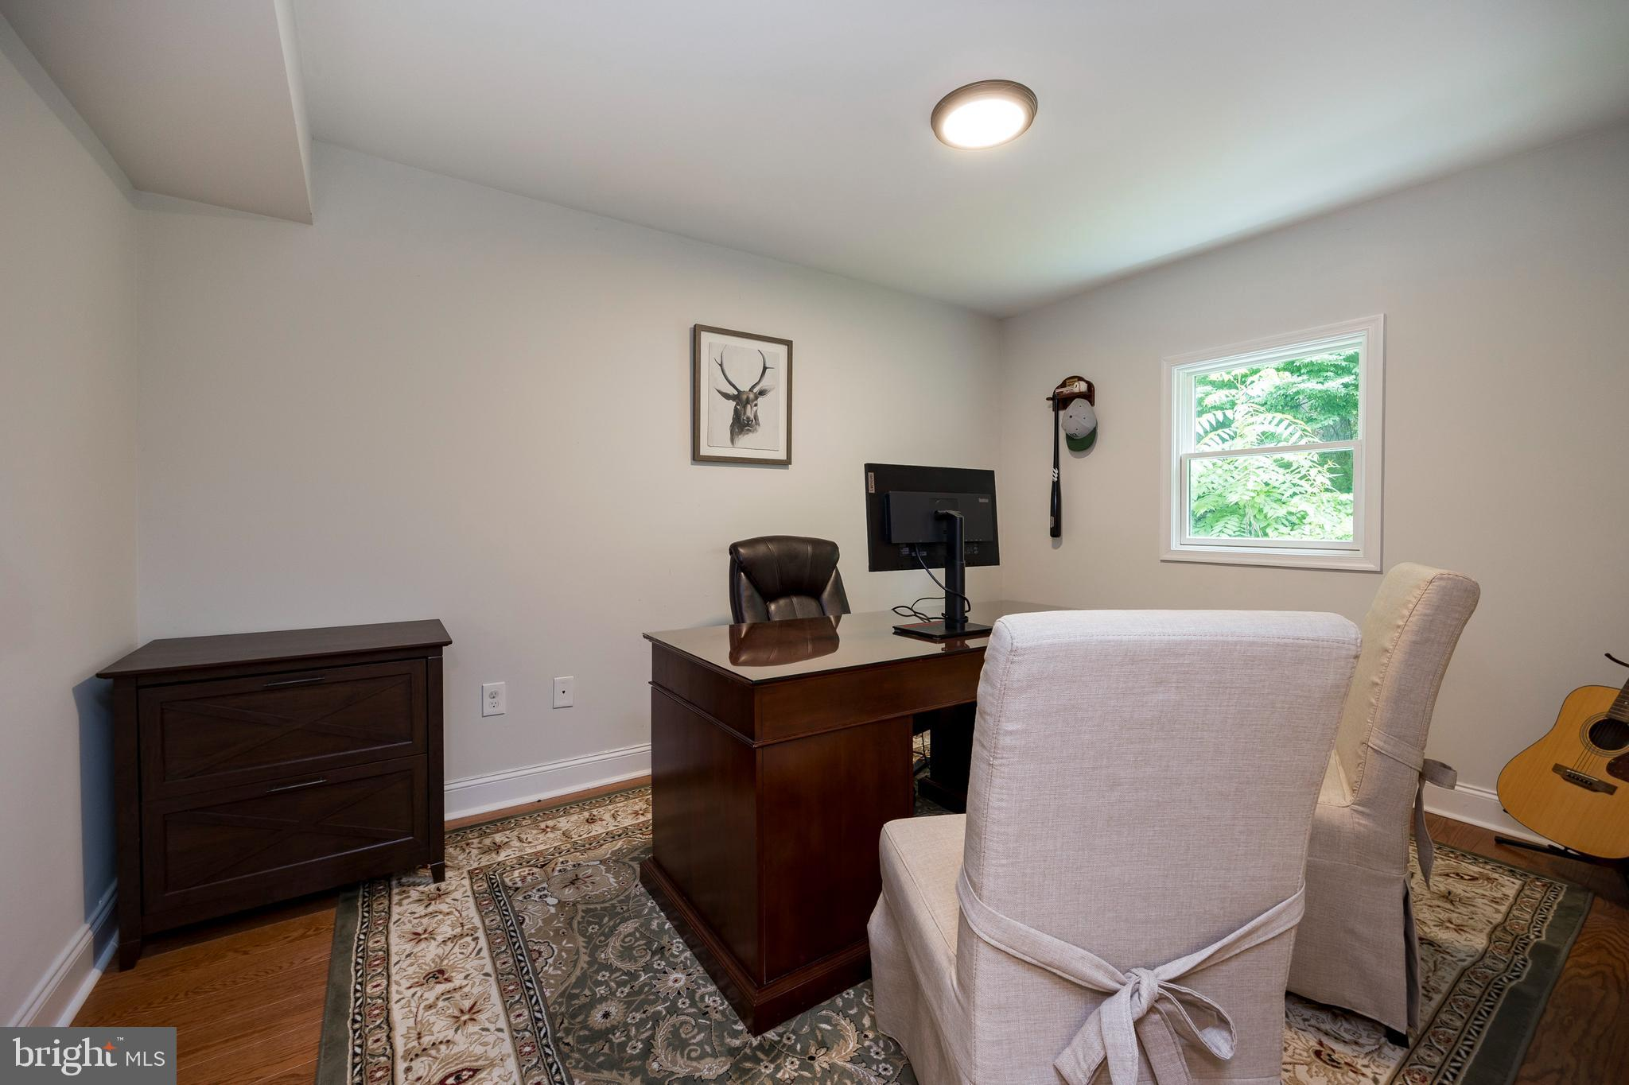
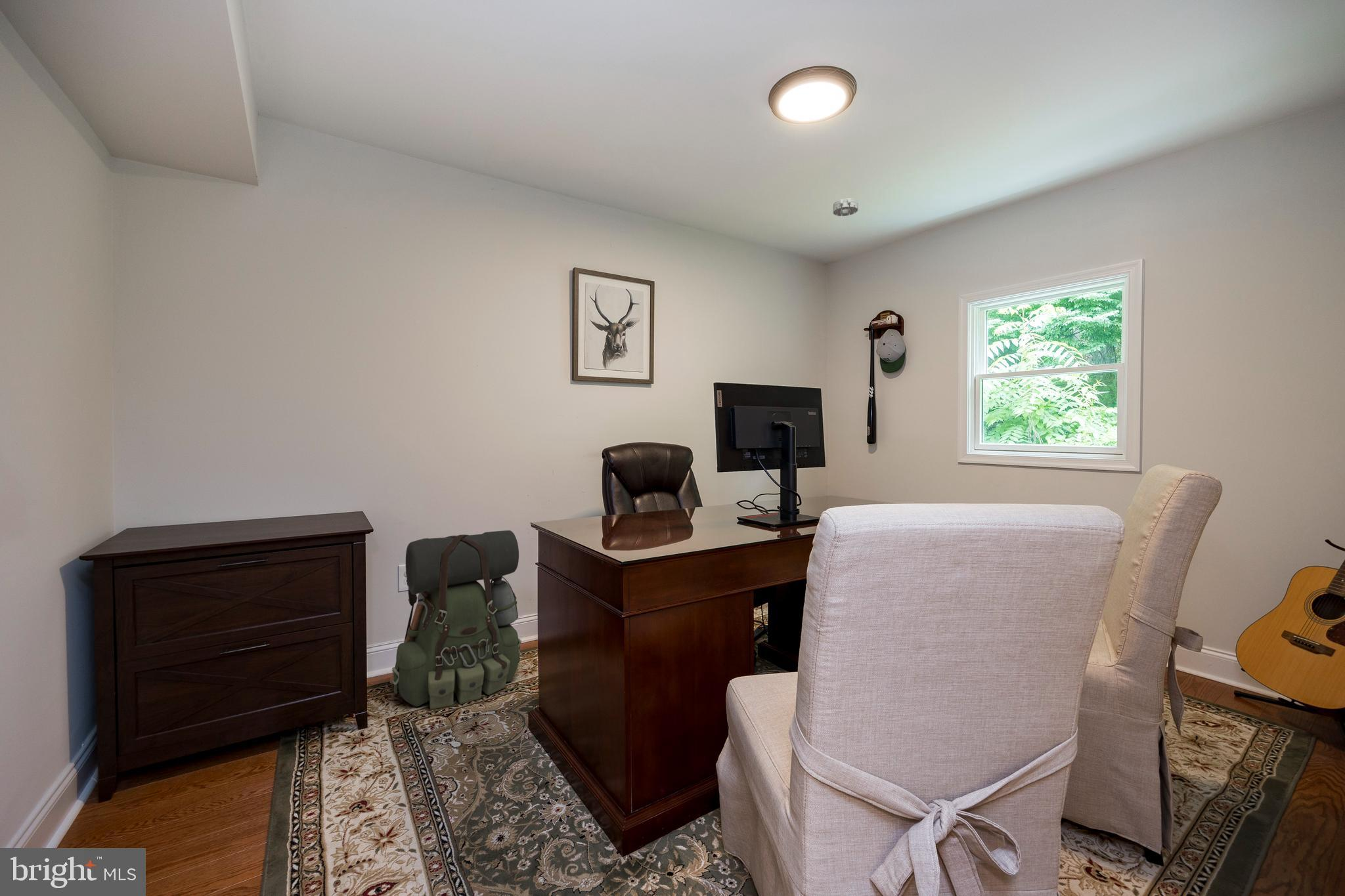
+ smoke detector (845, 207)
+ backpack (455, 607)
